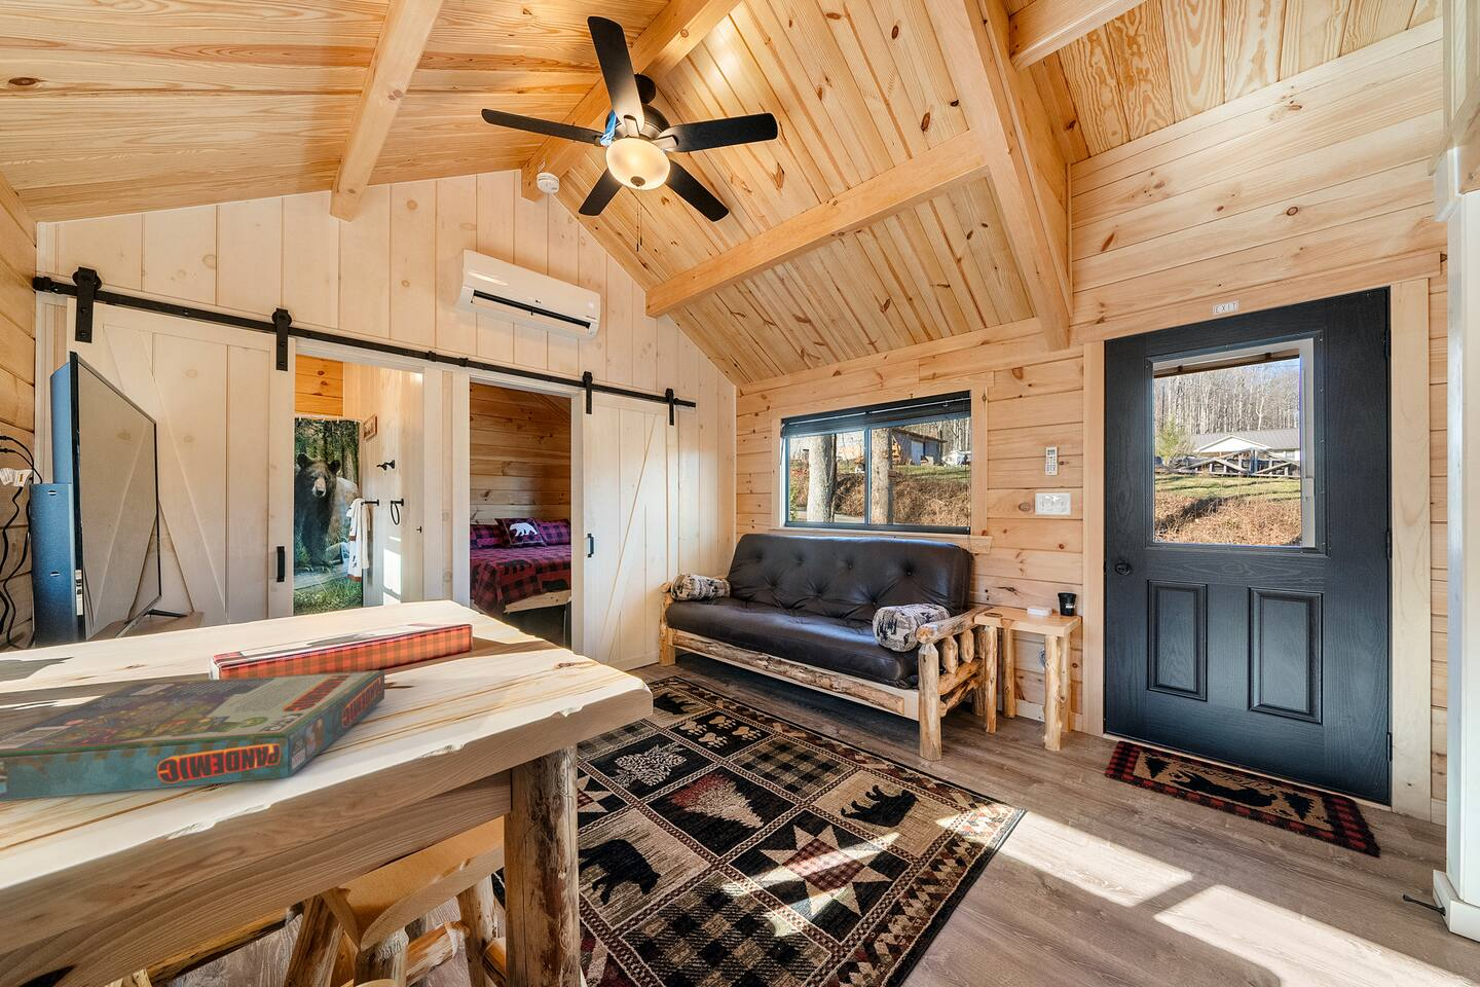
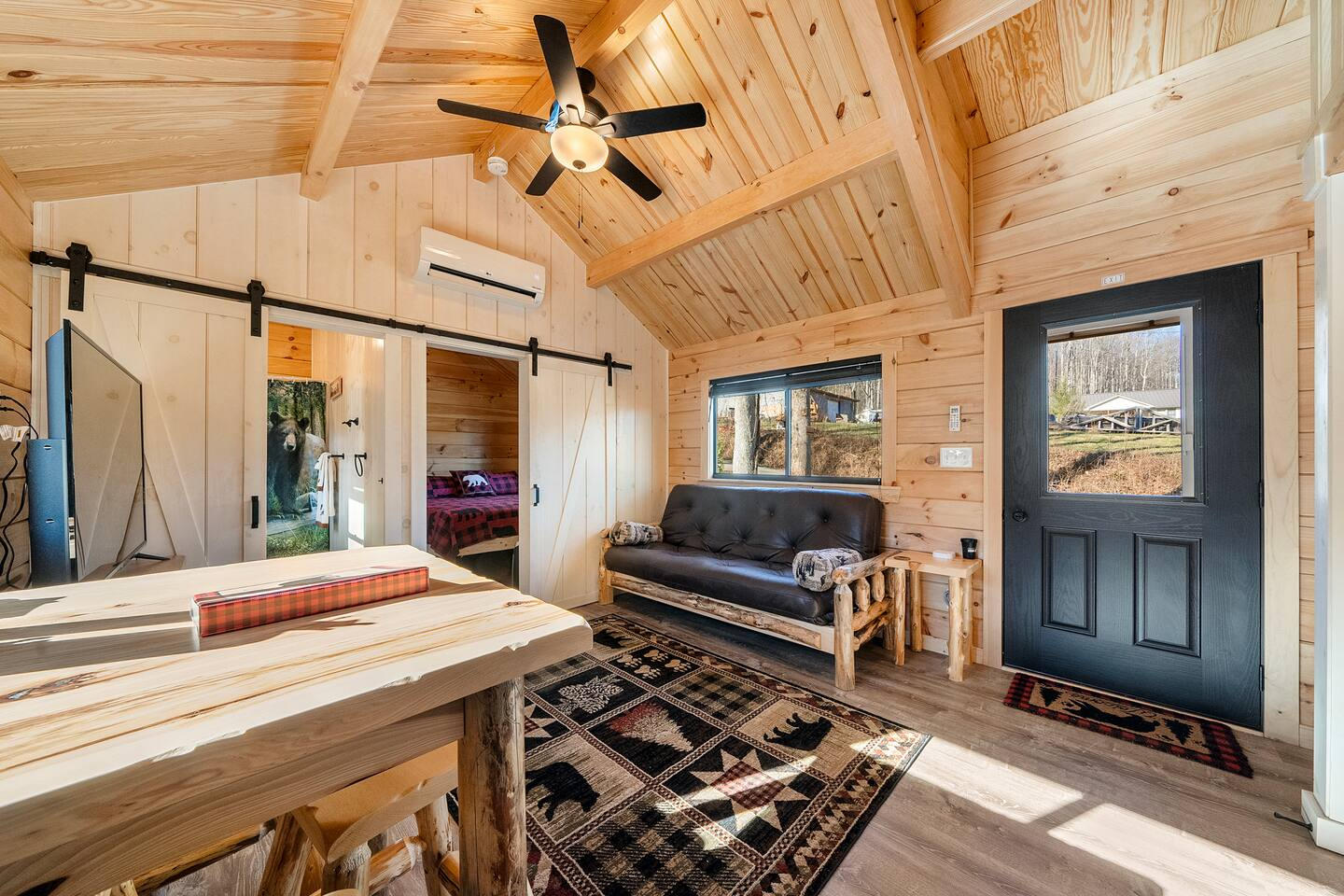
- board game (202, 724)
